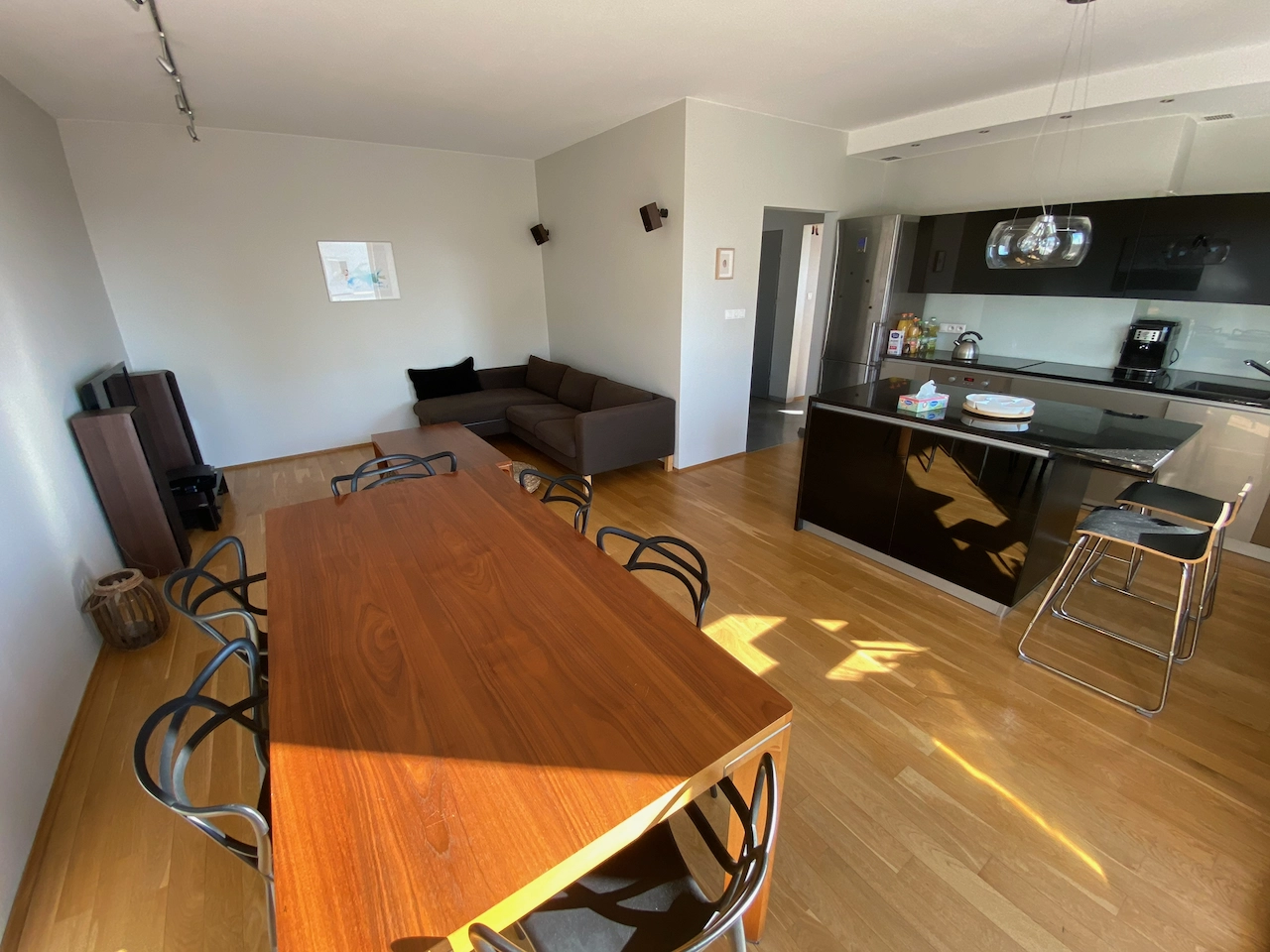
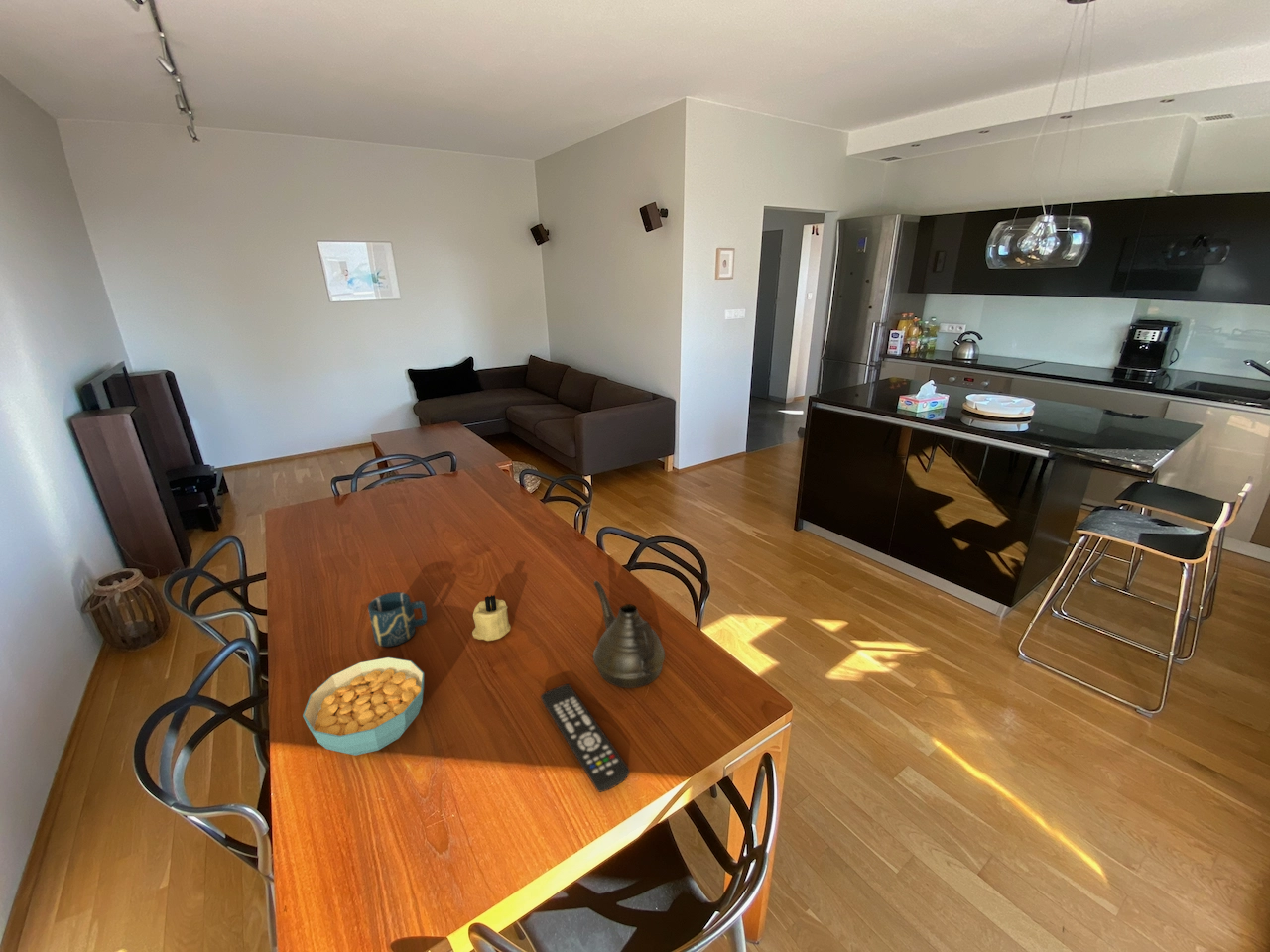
+ cup (399, 617)
+ cereal bowl (370, 714)
+ remote control (581, 733)
+ teapot (623, 630)
+ candle (490, 615)
